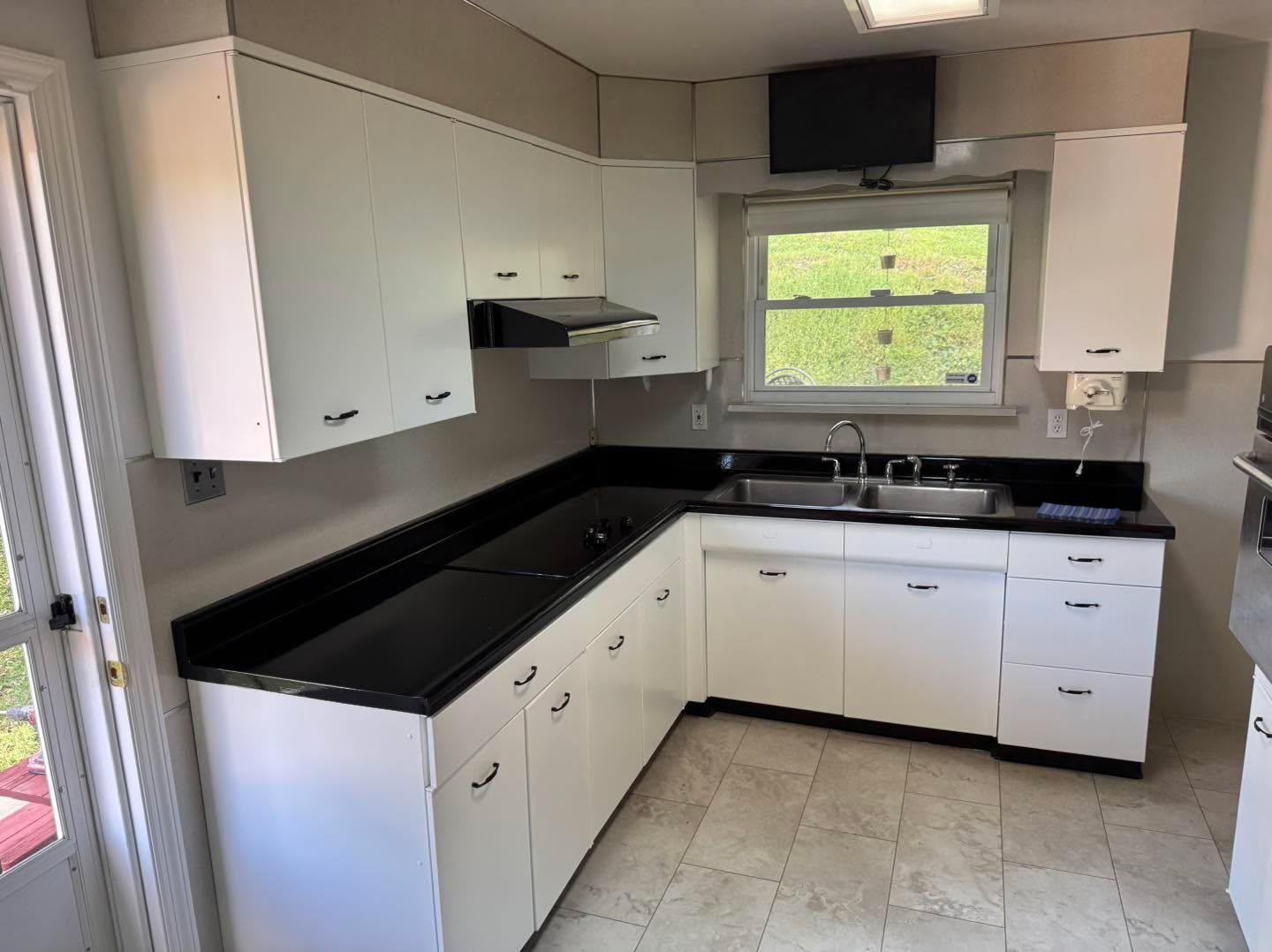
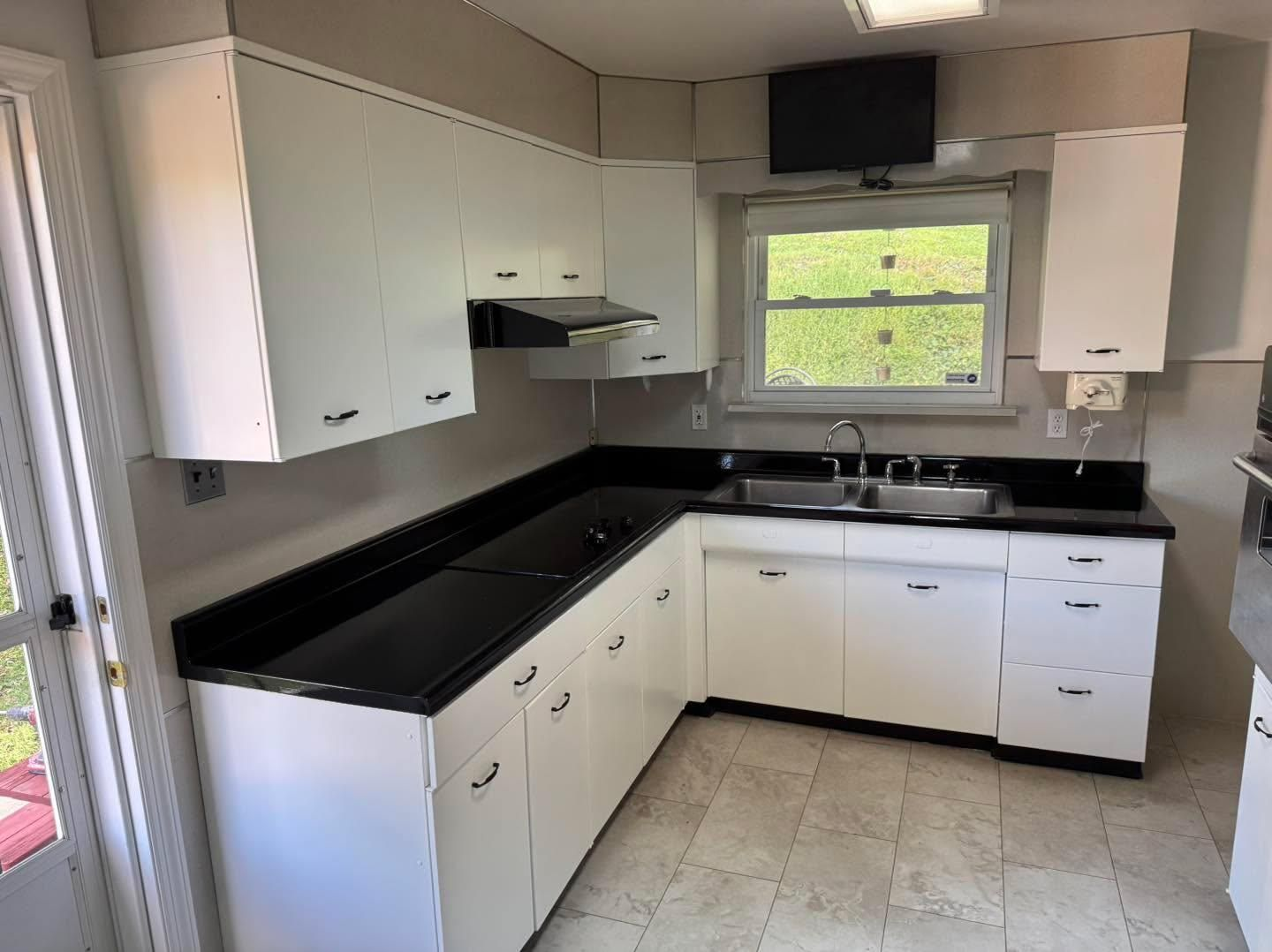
- dish towel (1078, 511)
